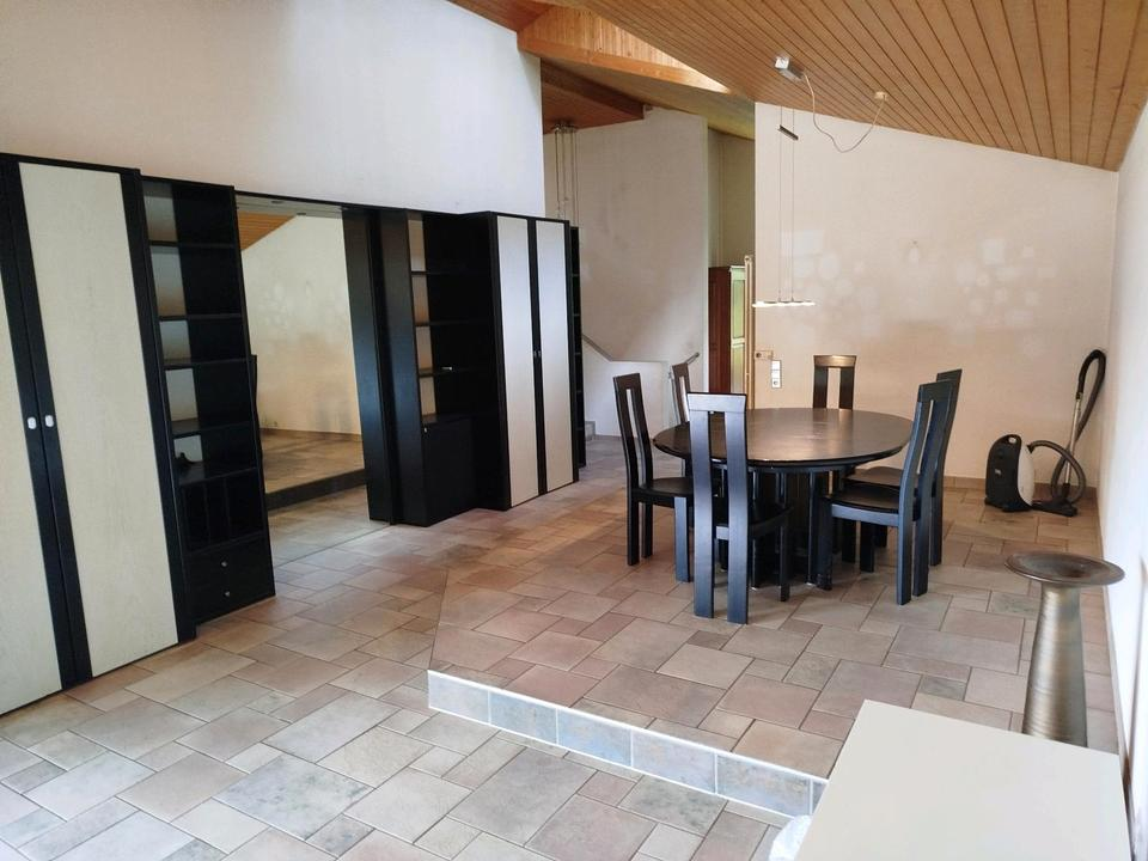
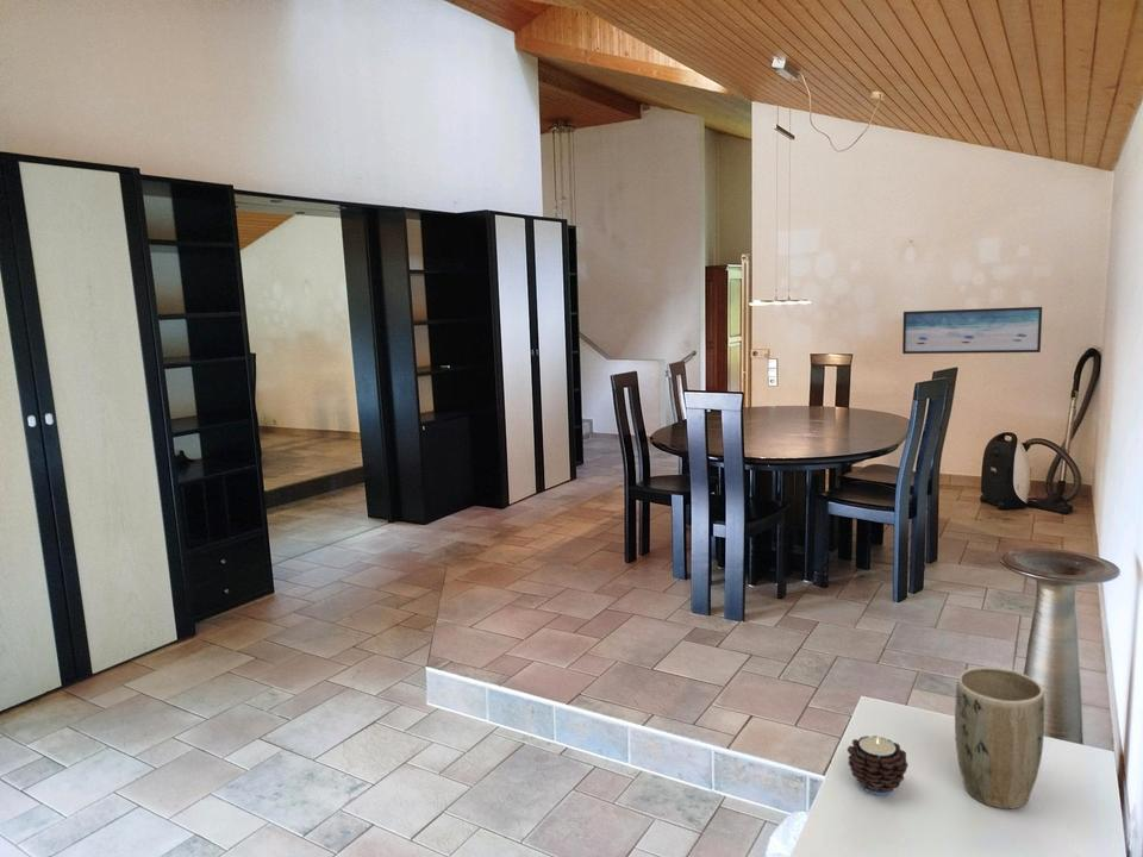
+ plant pot (998, 738)
+ wall art (969, 331)
+ candle (876, 762)
